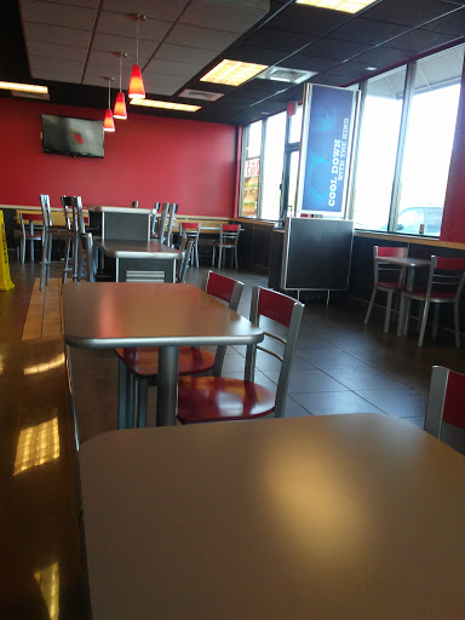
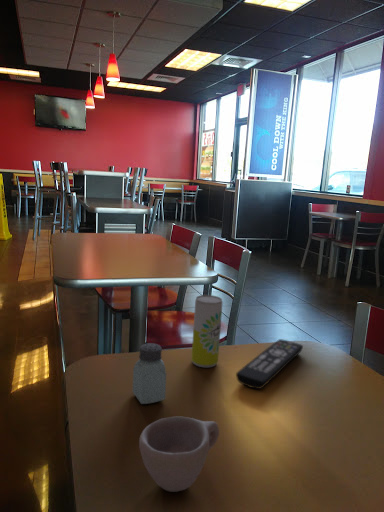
+ remote control (272, 361)
+ saltshaker (149, 372)
+ beverage can (206, 330)
+ cup (182, 453)
